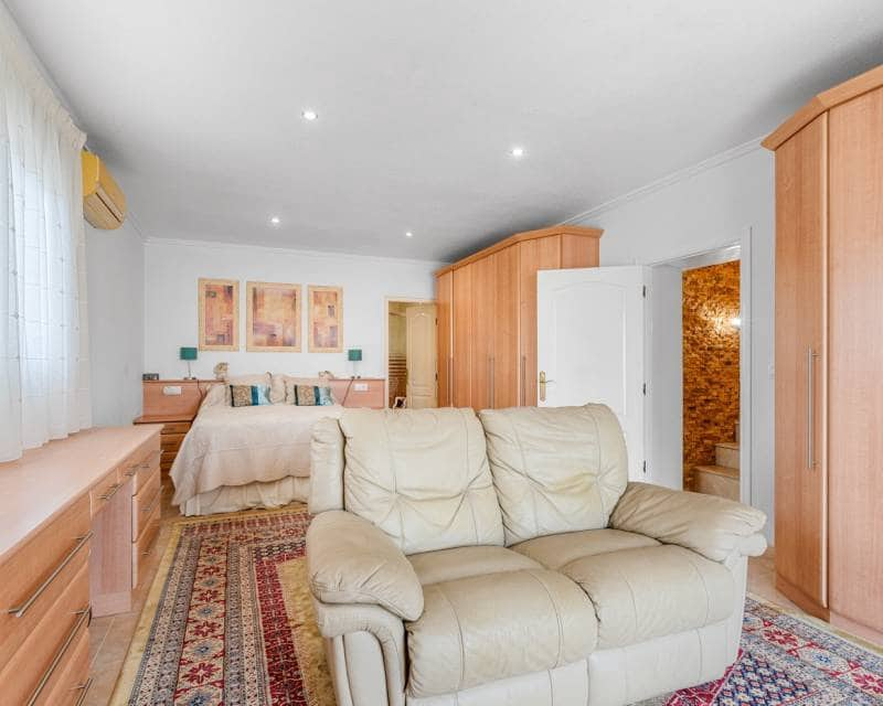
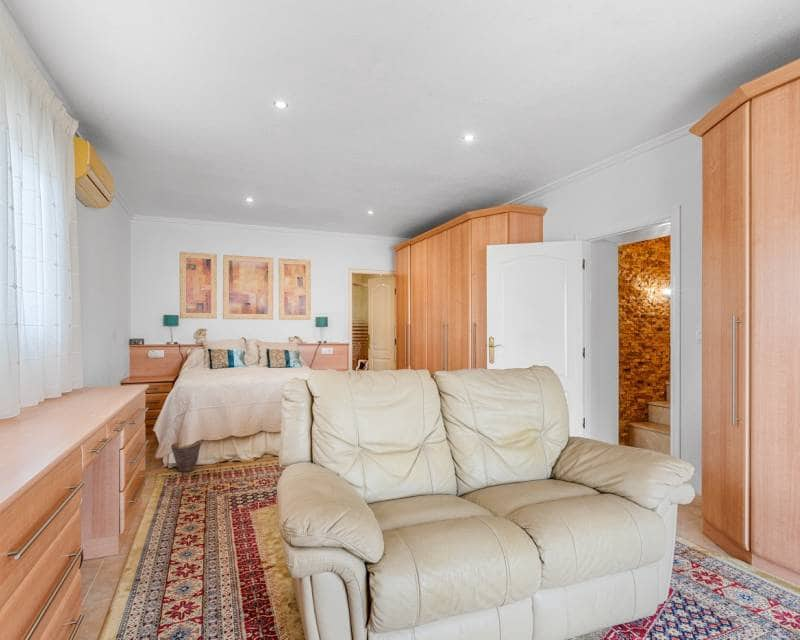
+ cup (186, 456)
